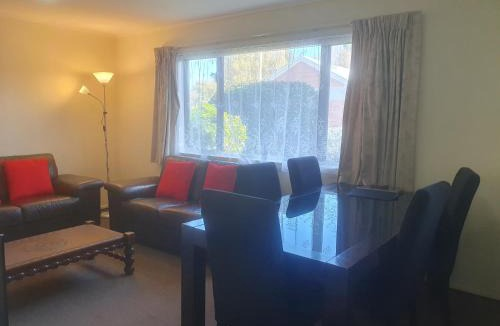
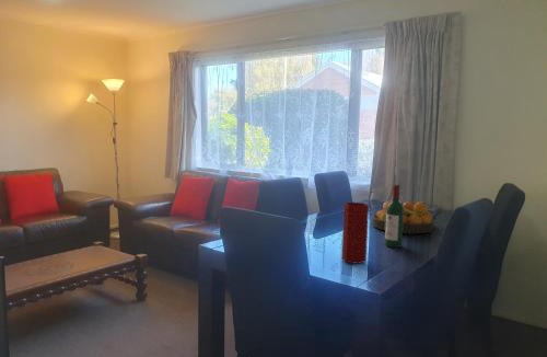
+ fruit bowl (404, 214)
+ vase (354, 232)
+ wine bottle (394, 215)
